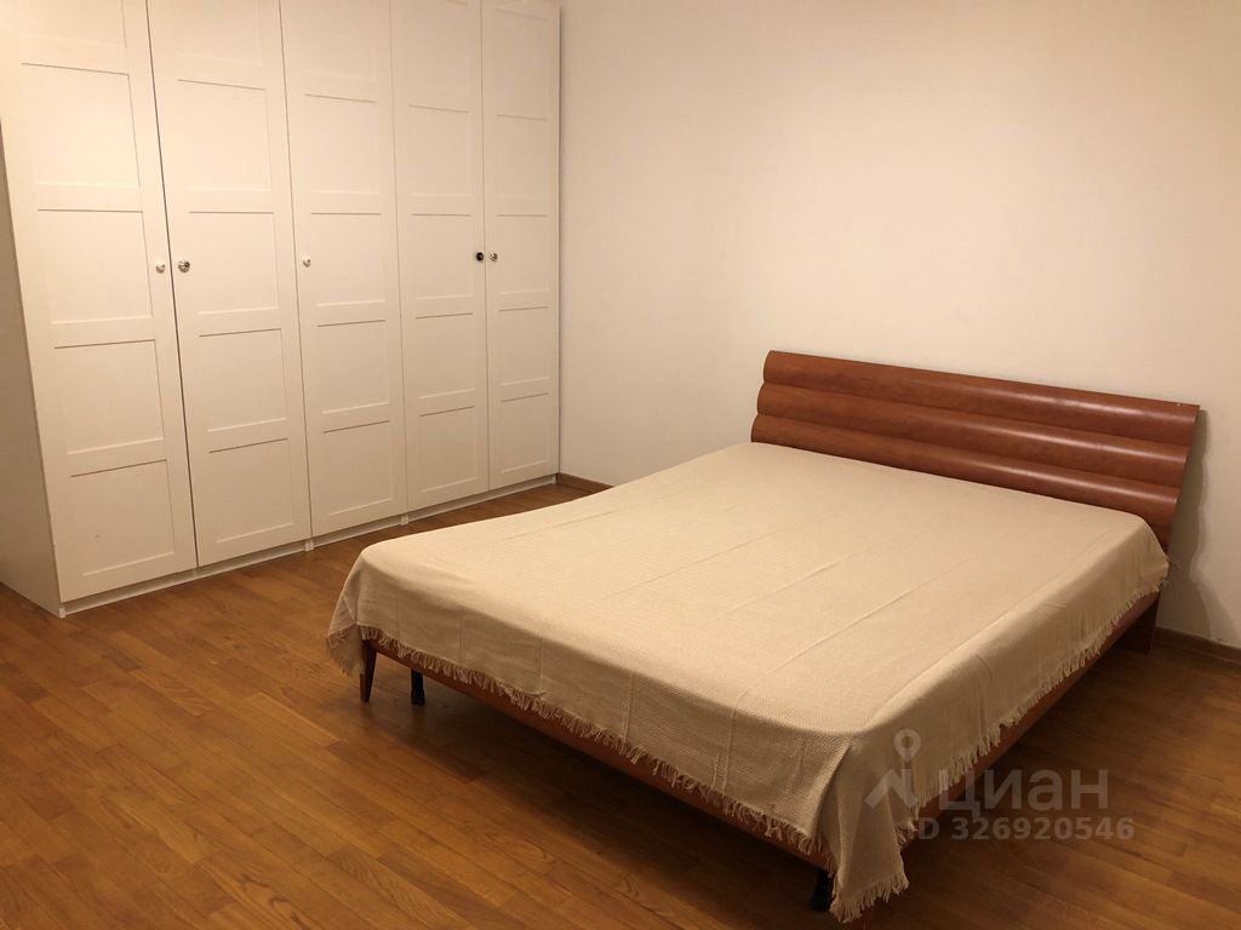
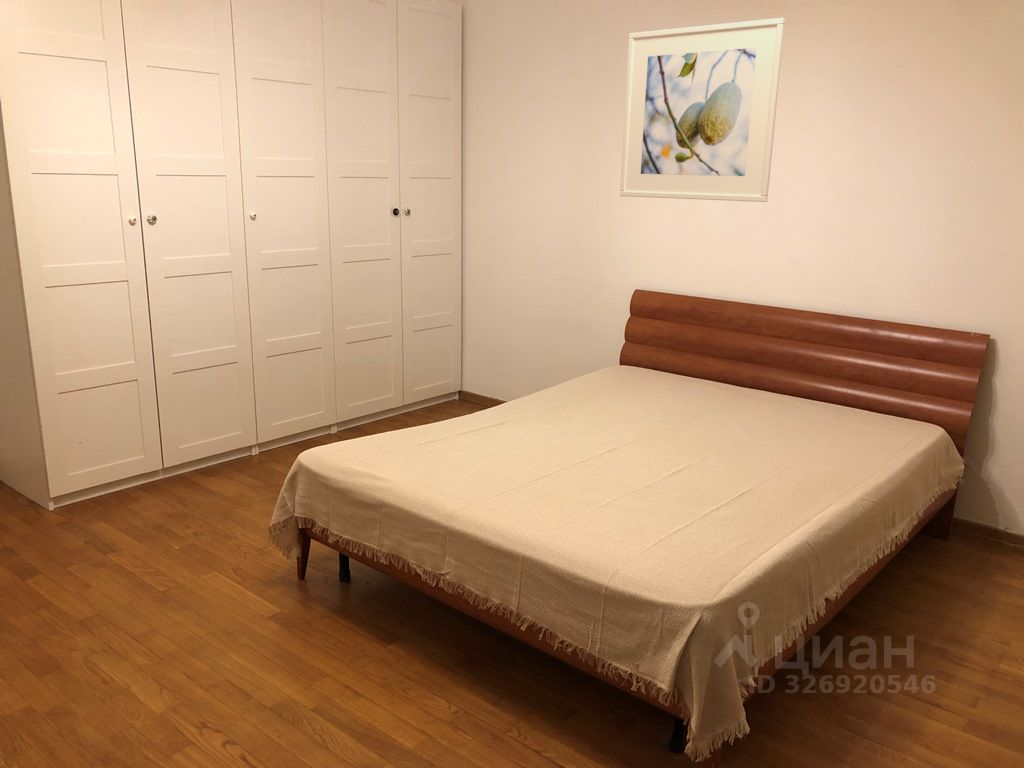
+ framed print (695, 114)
